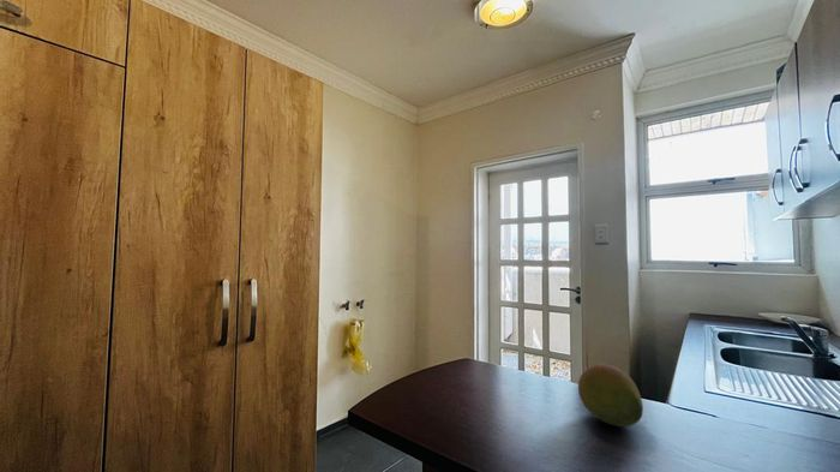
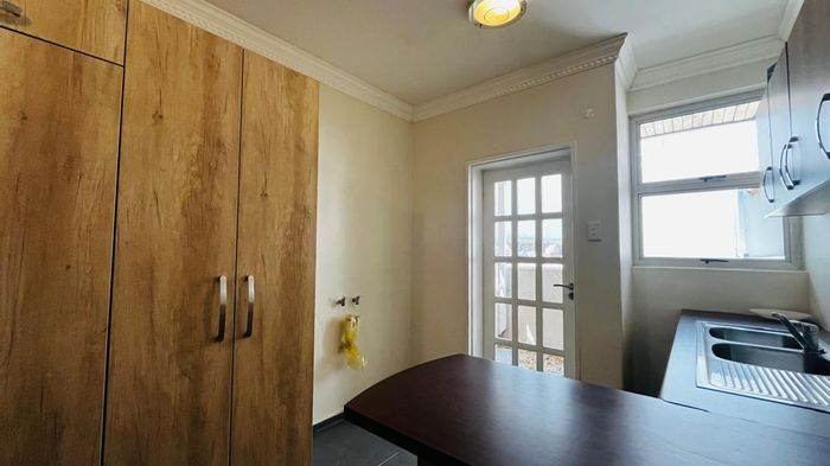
- fruit (612, 394)
